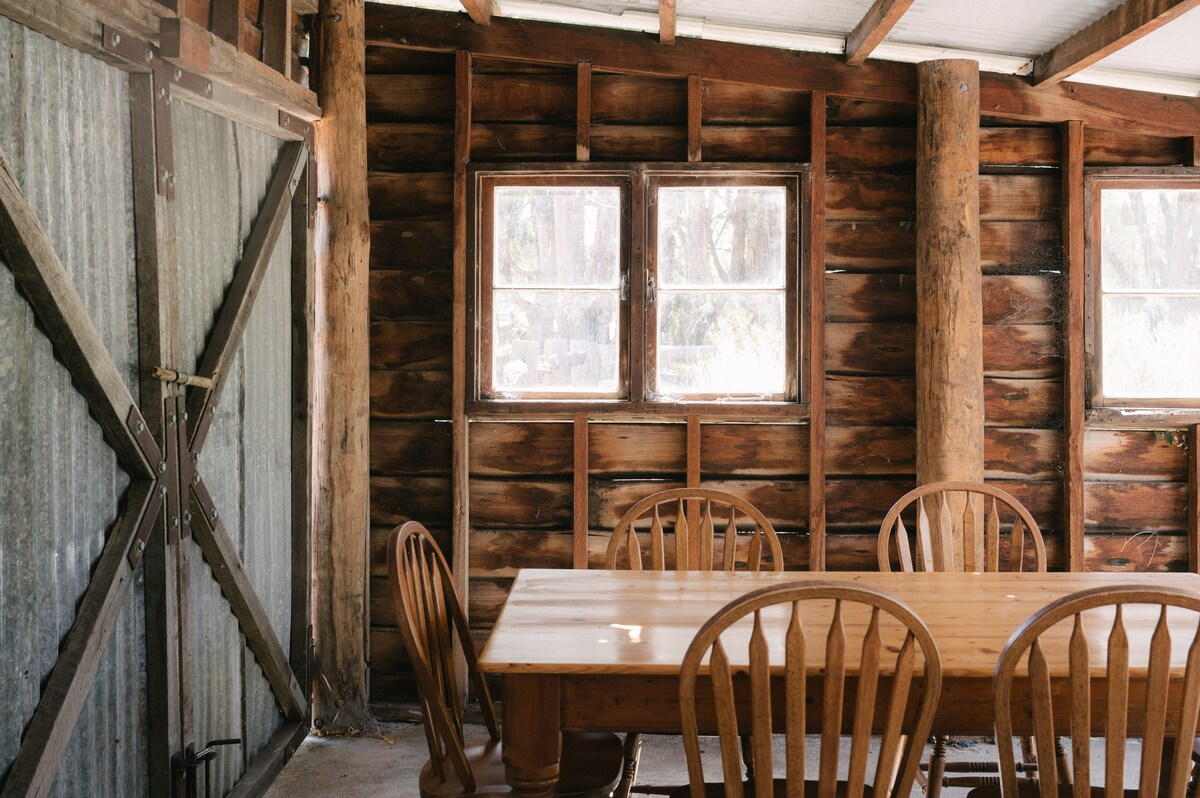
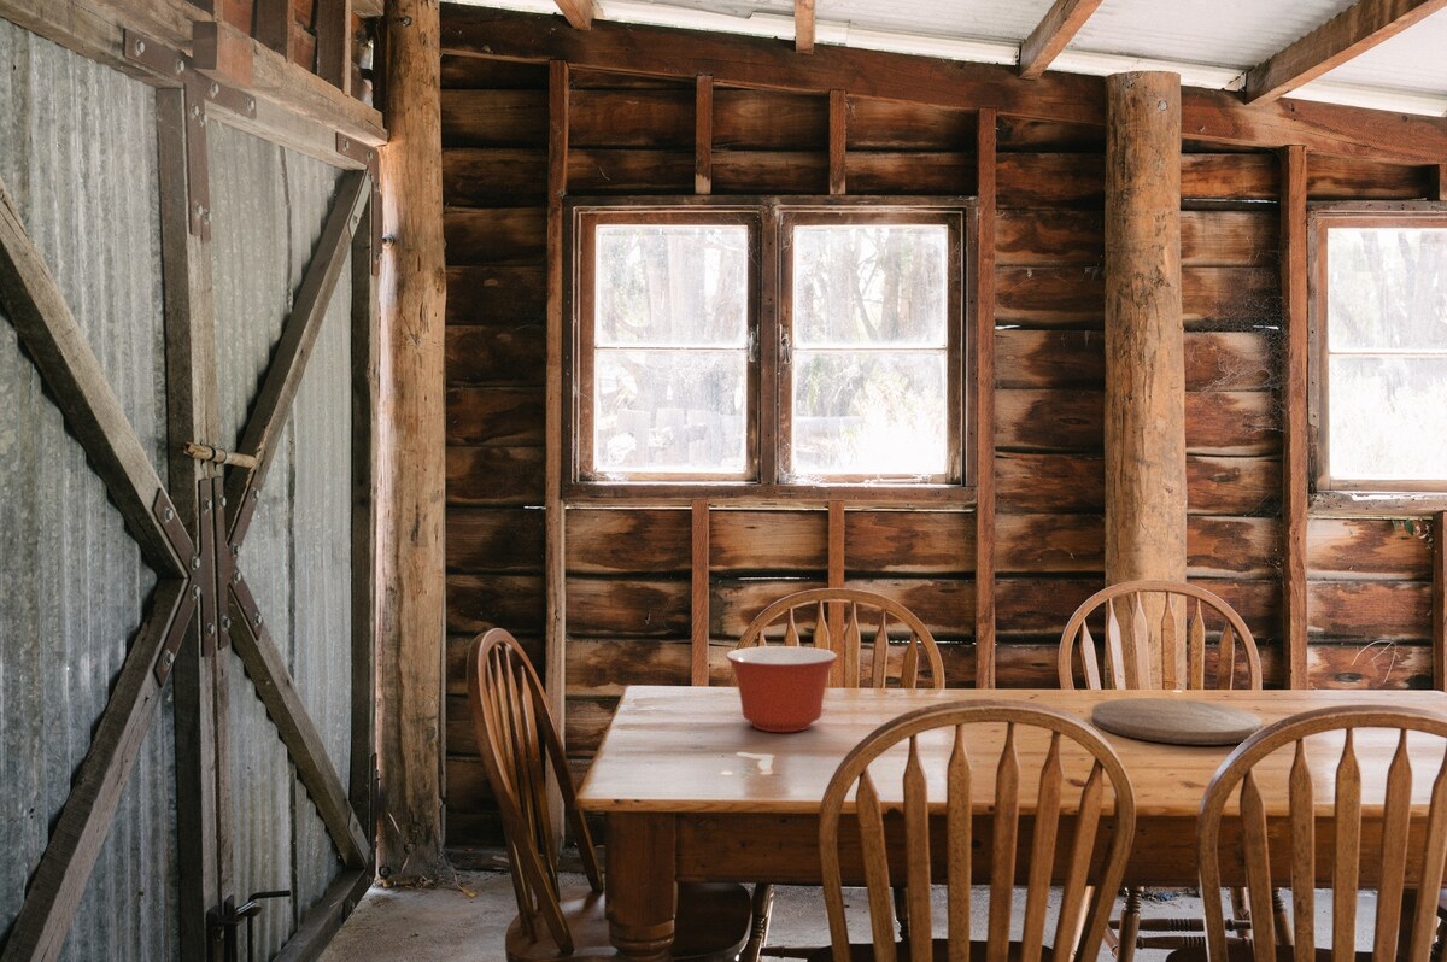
+ cutting board (1174, 720)
+ mixing bowl (781, 690)
